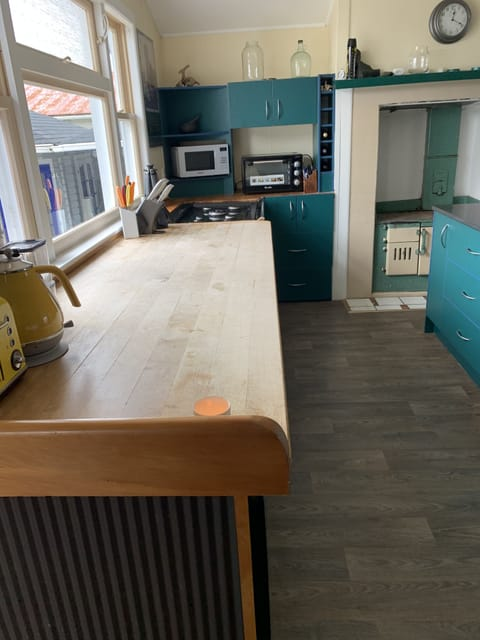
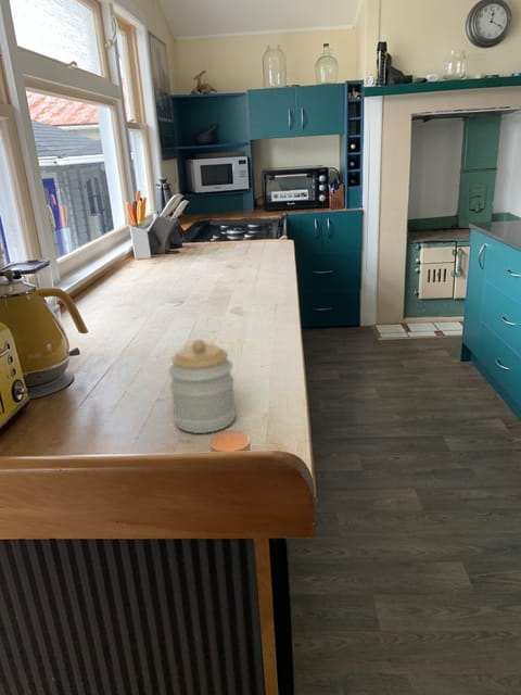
+ jar (202, 380)
